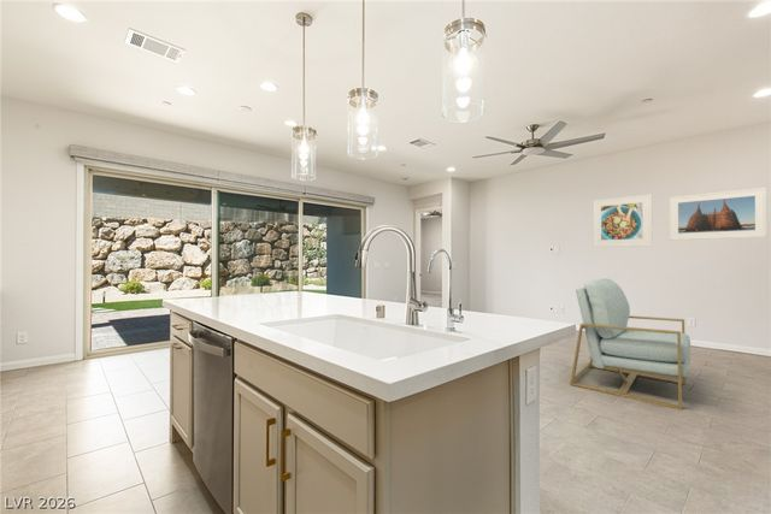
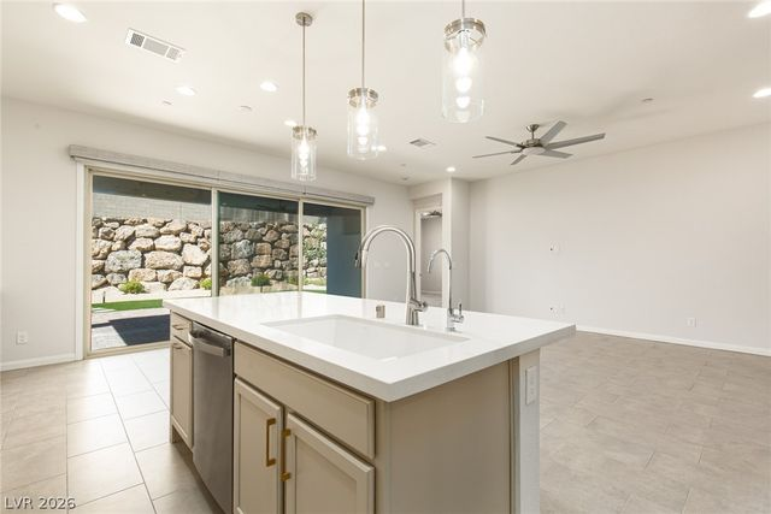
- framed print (620, 221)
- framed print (714, 215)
- chair (630, 332)
